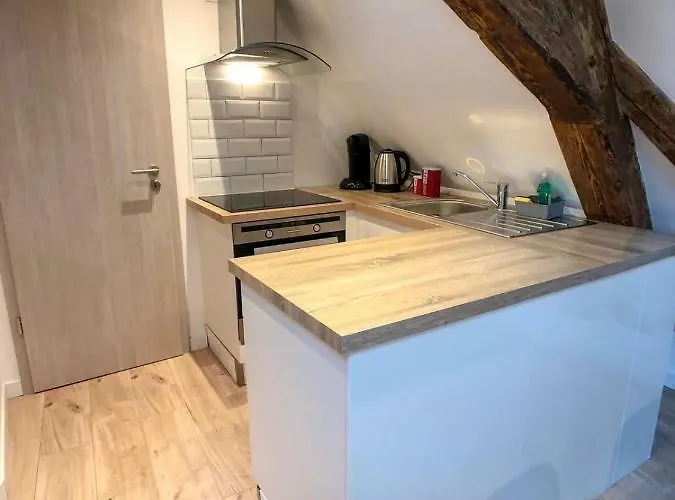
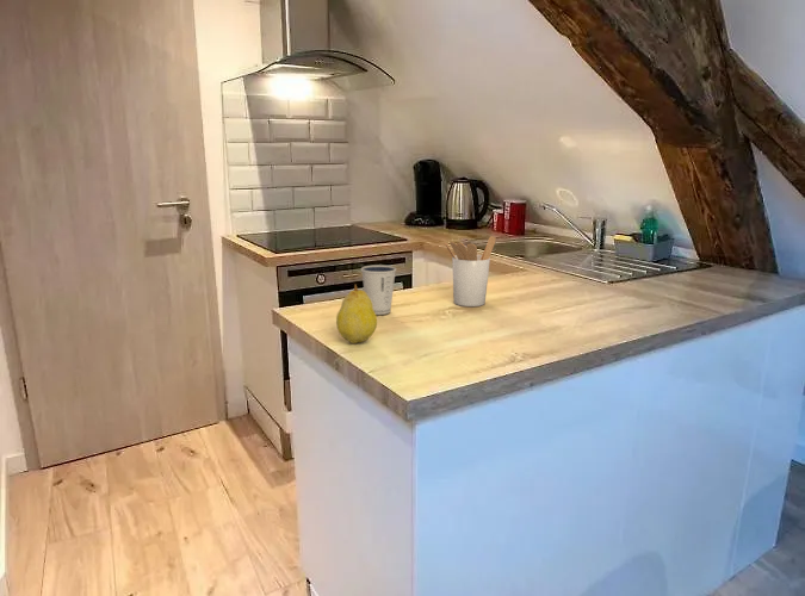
+ utensil holder (467, 271)
+ dixie cup (378, 290)
+ fruit (358, 312)
